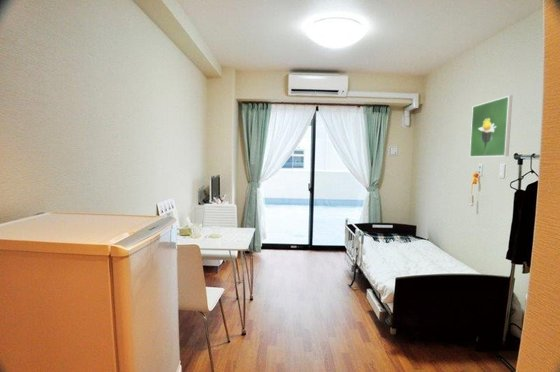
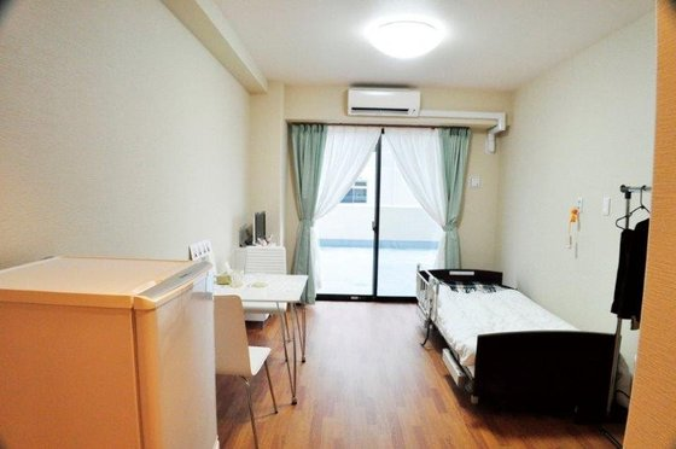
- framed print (489, 129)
